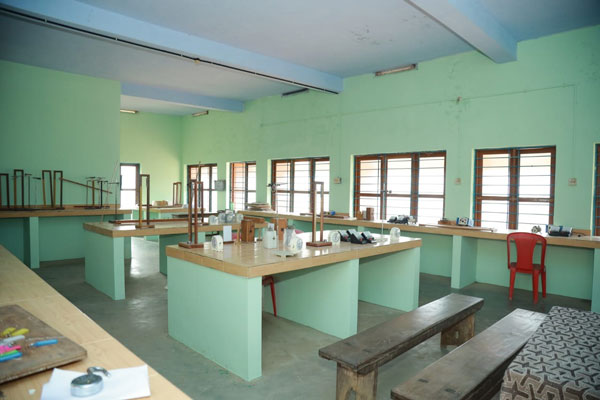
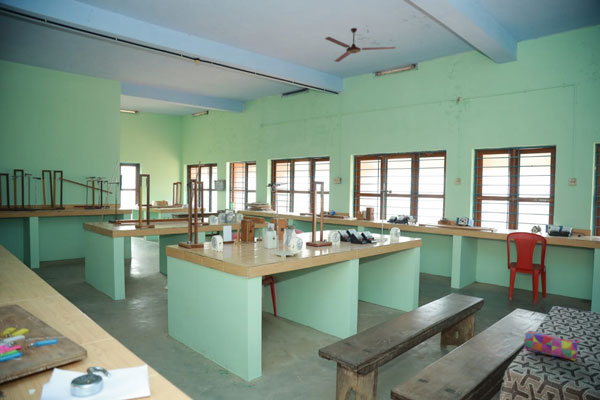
+ pencil case (550, 344)
+ ceiling fan (358, 47)
